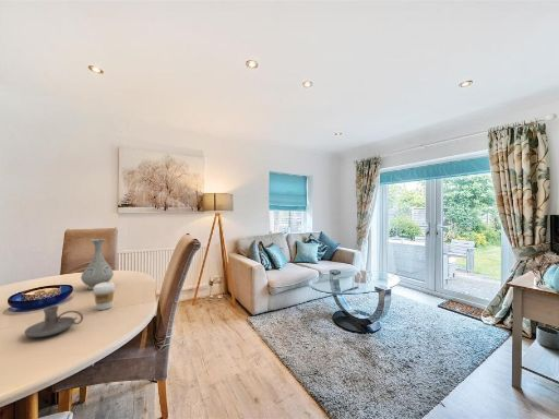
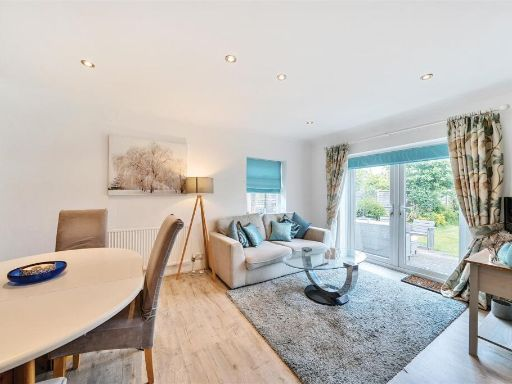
- coffee cup (104, 295)
- candle holder (56, 319)
- vase (97, 263)
